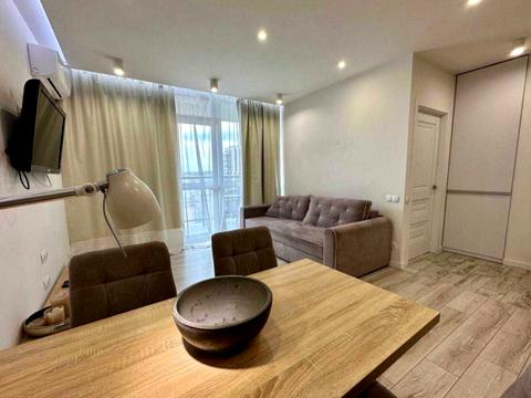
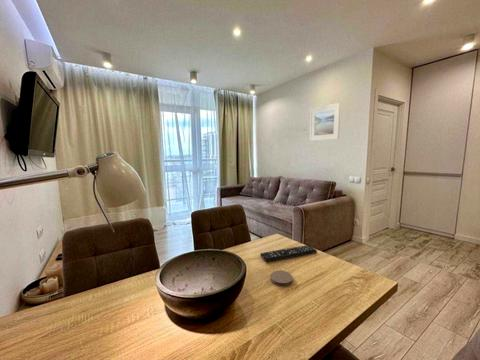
+ coaster (281, 277)
+ remote control (288, 252)
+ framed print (323, 123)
